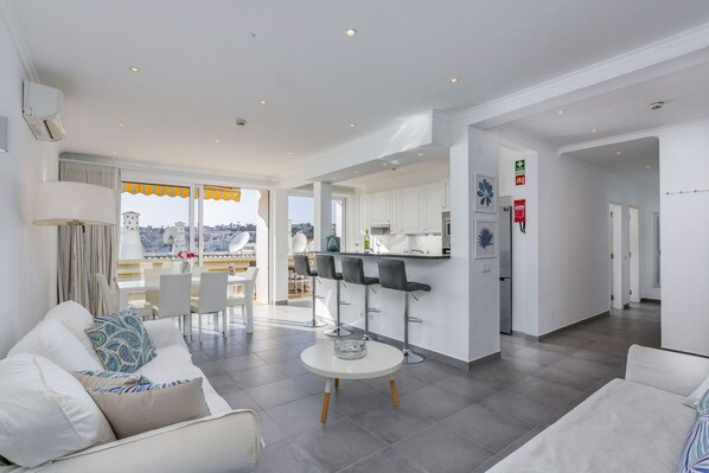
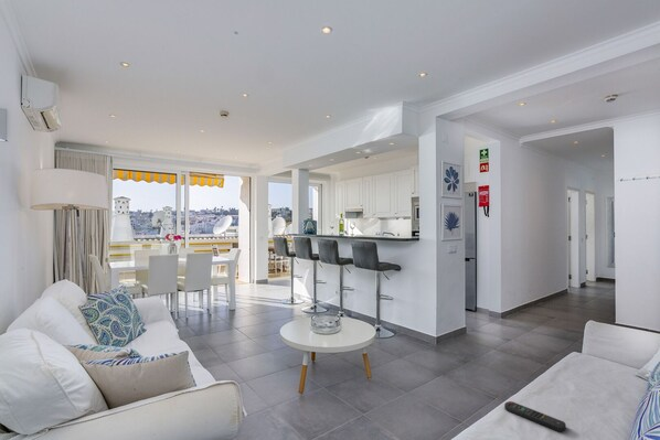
+ remote control (533, 415)
